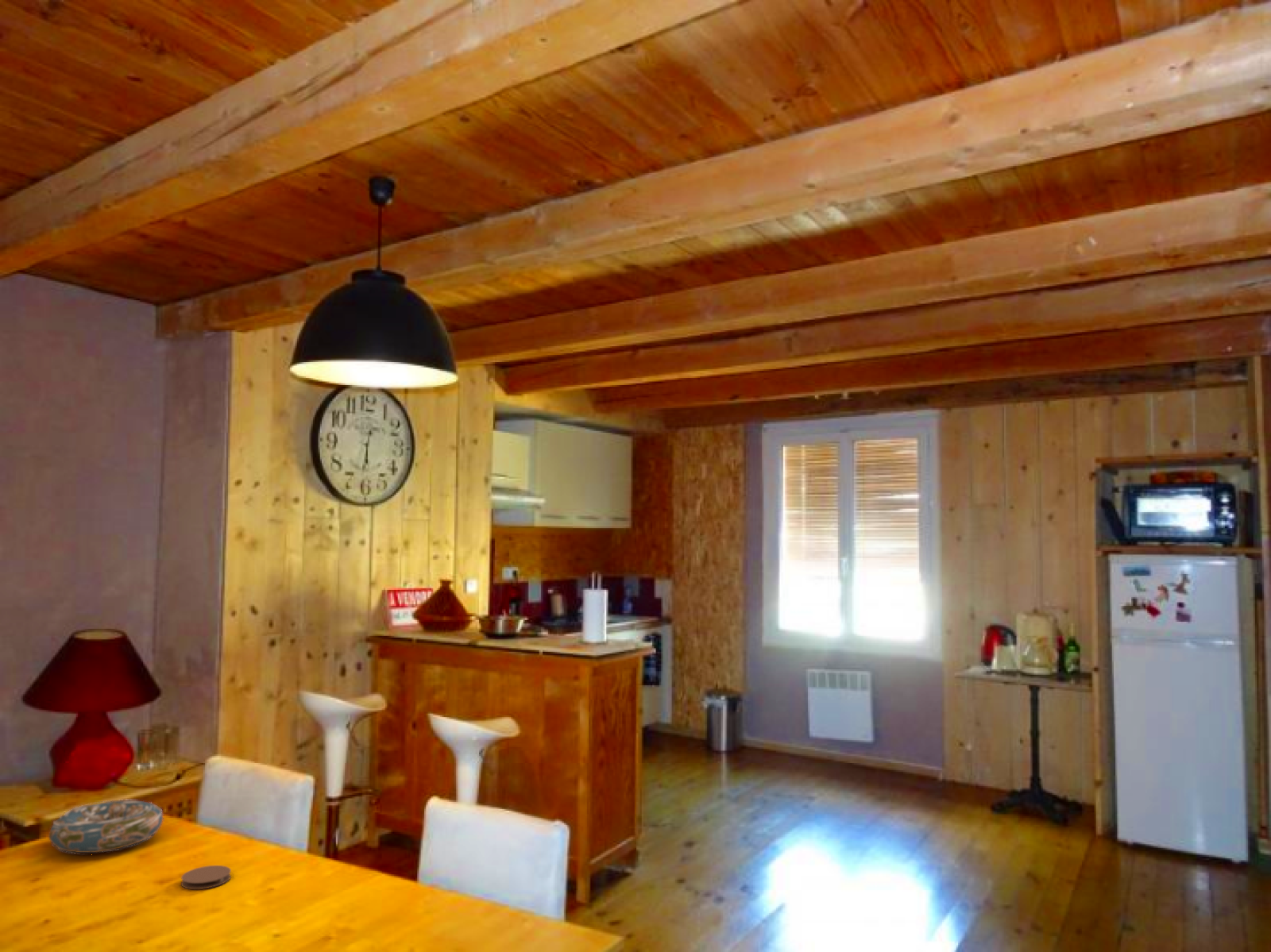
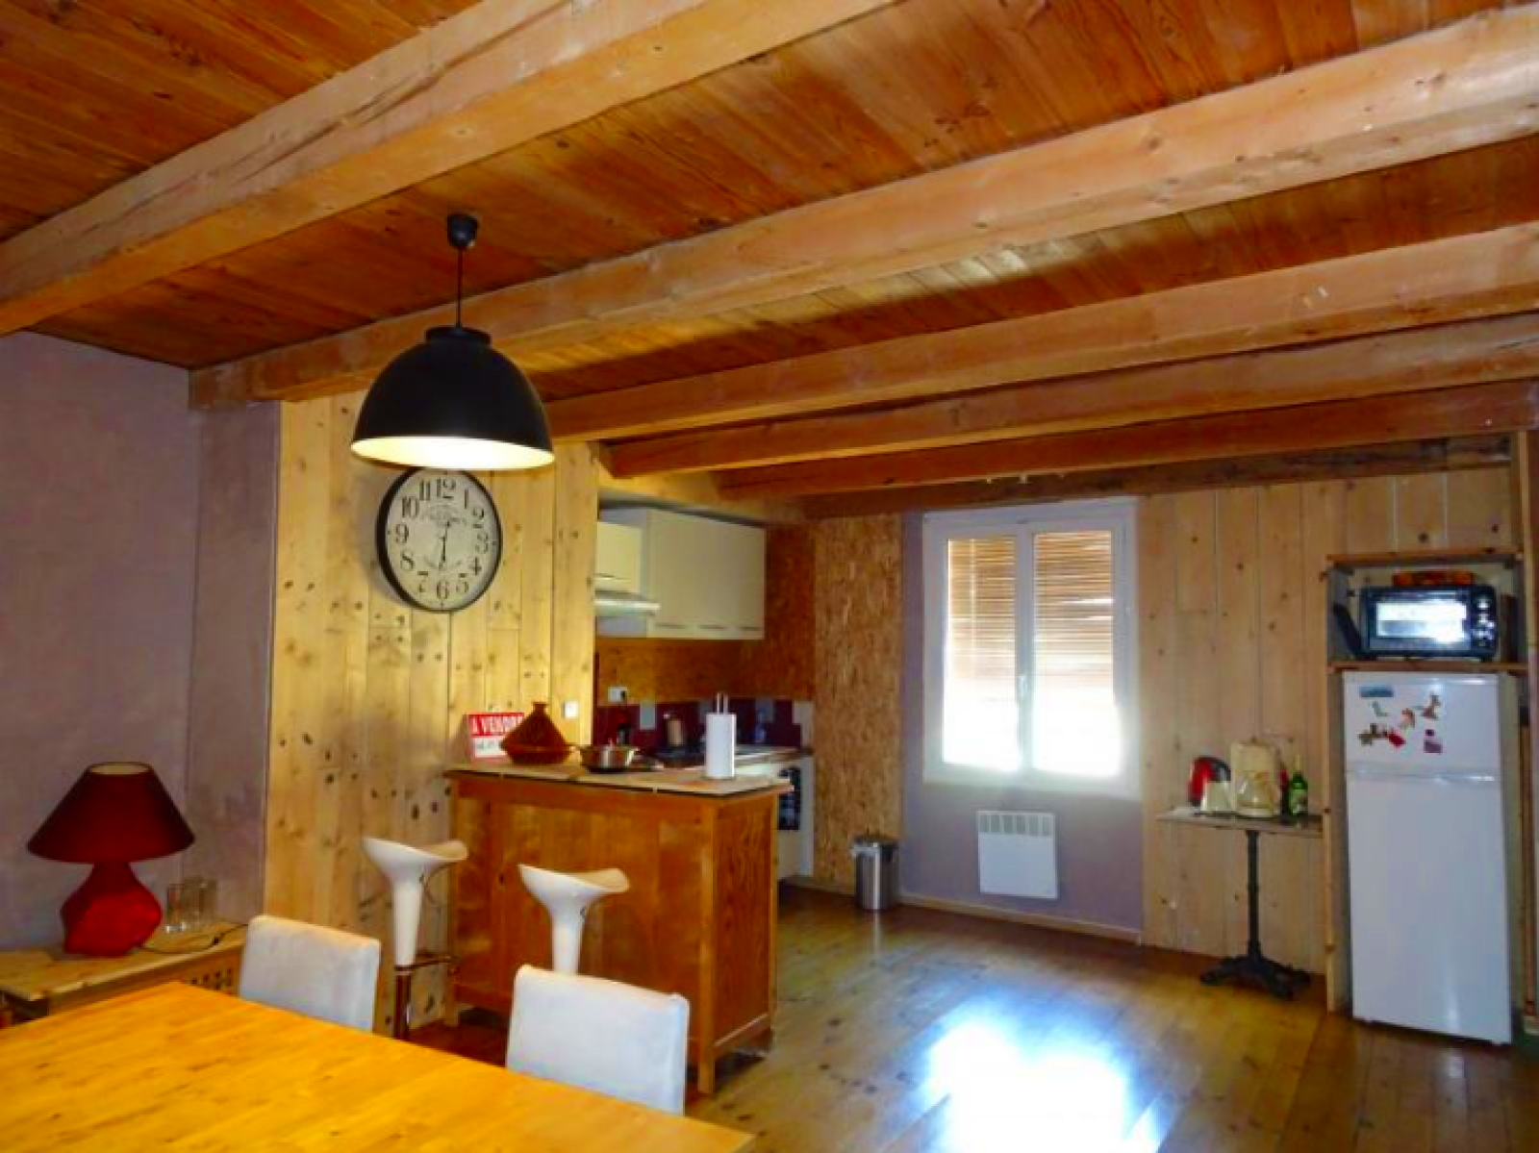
- coaster (206, 877)
- decorative bowl (107, 825)
